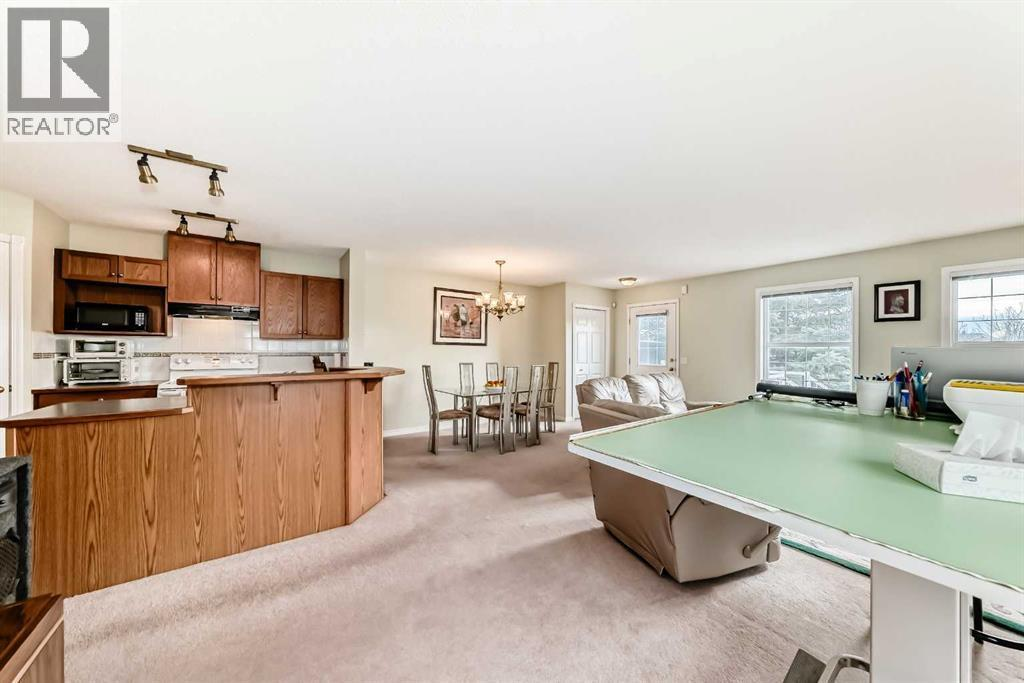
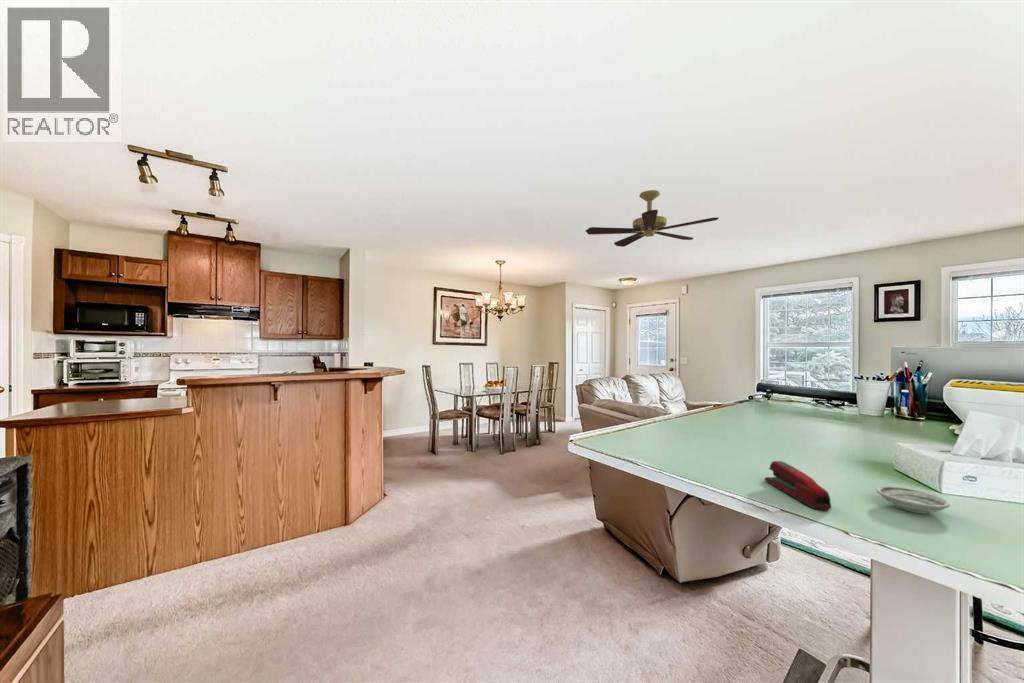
+ ceiling fan (648, 213)
+ stapler (795, 481)
+ saucer (911, 501)
